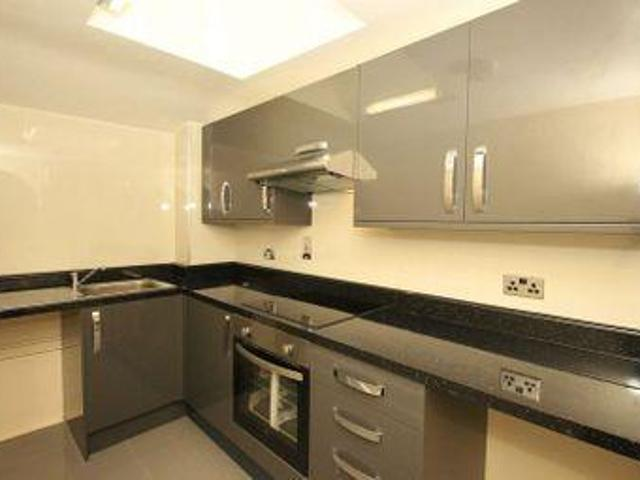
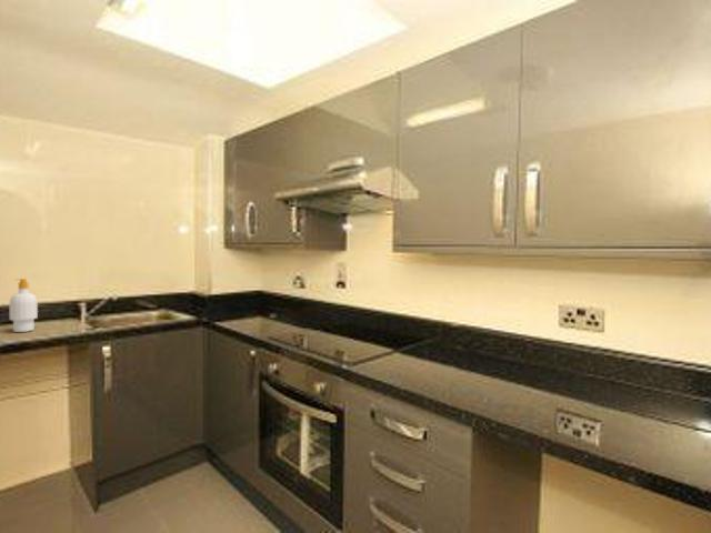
+ soap bottle (23, 304)
